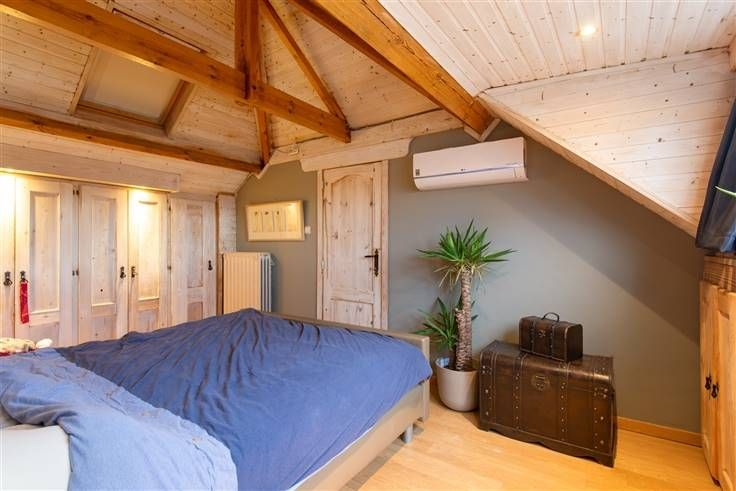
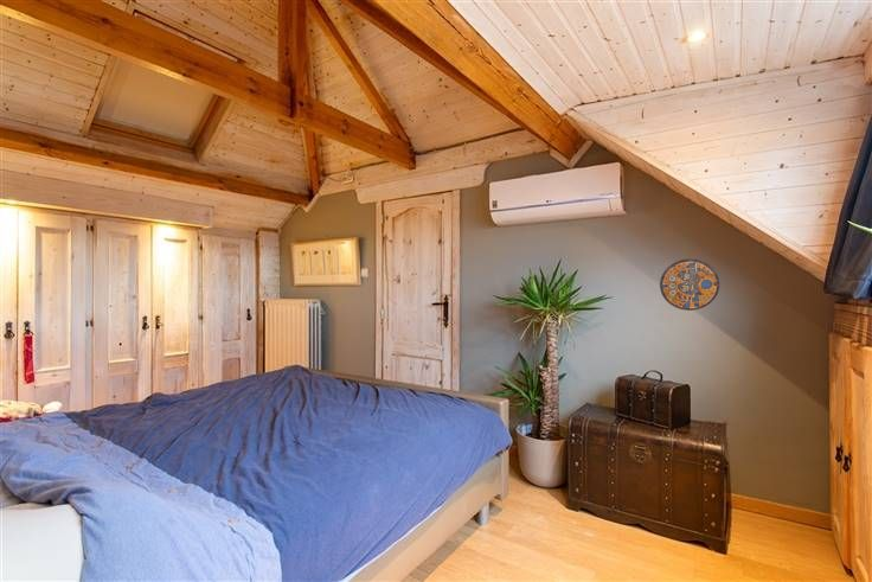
+ manhole cover (688, 284)
